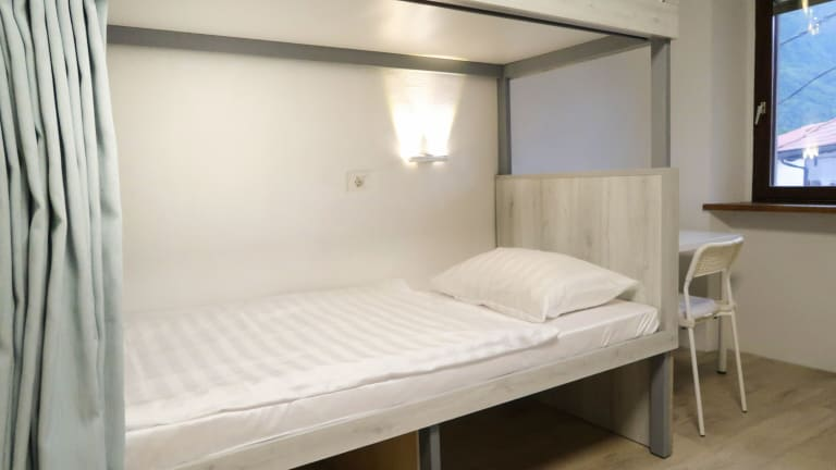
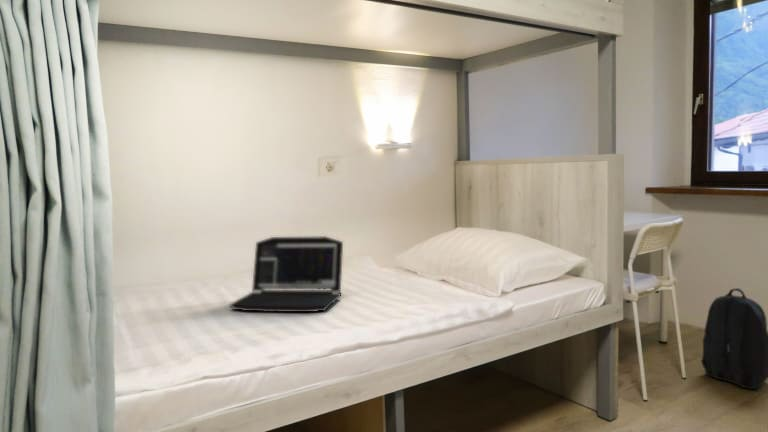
+ backpack (737, 334)
+ laptop (288, 272)
